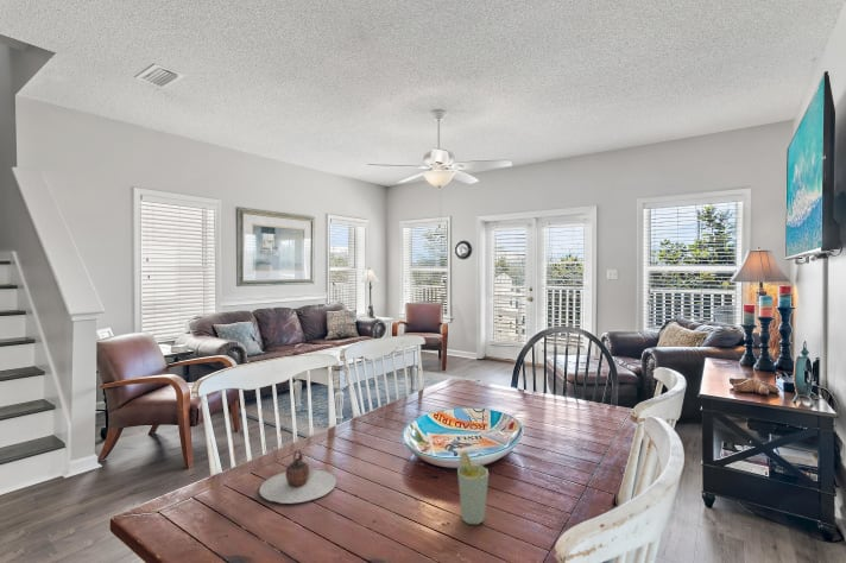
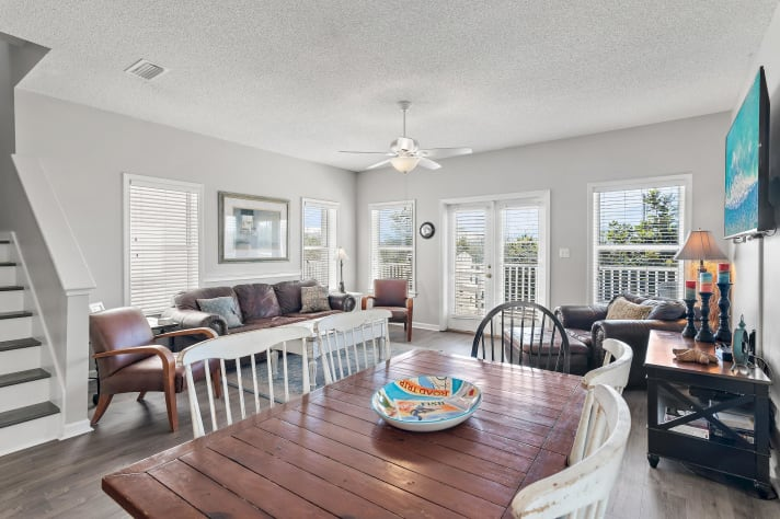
- cup (471, 485)
- teapot (298, 468)
